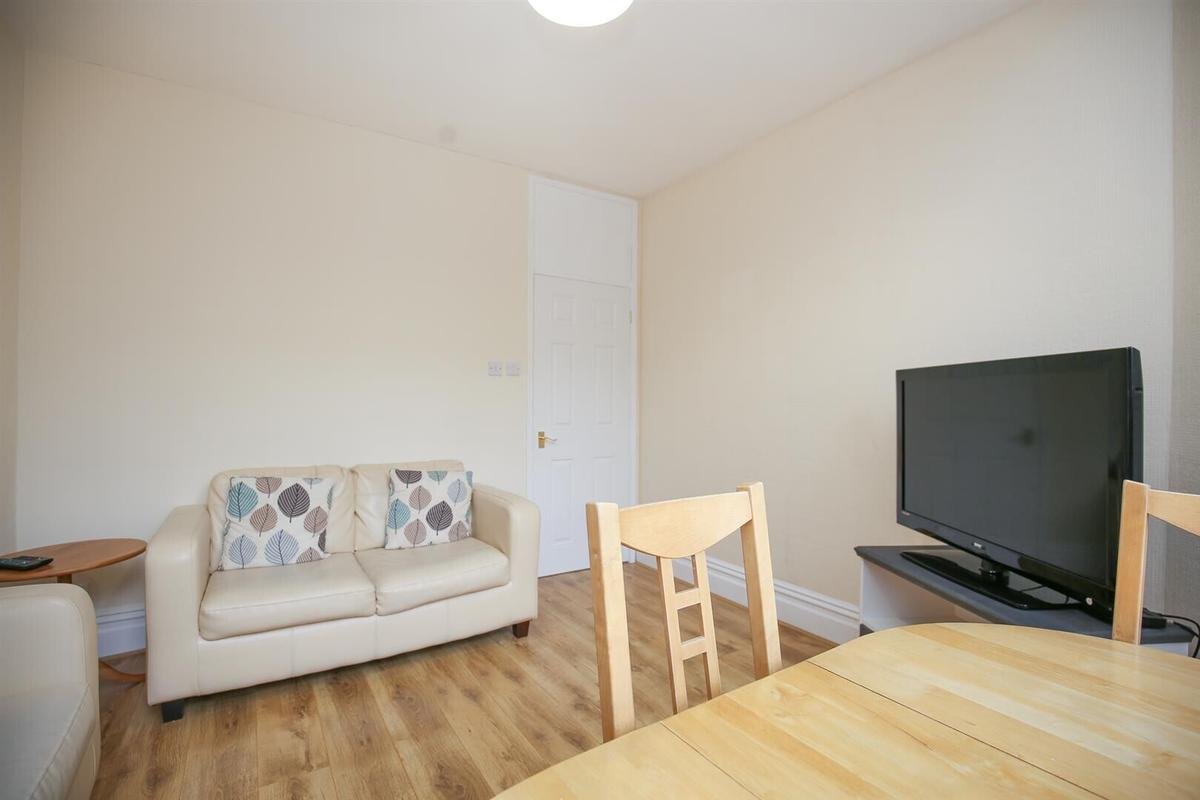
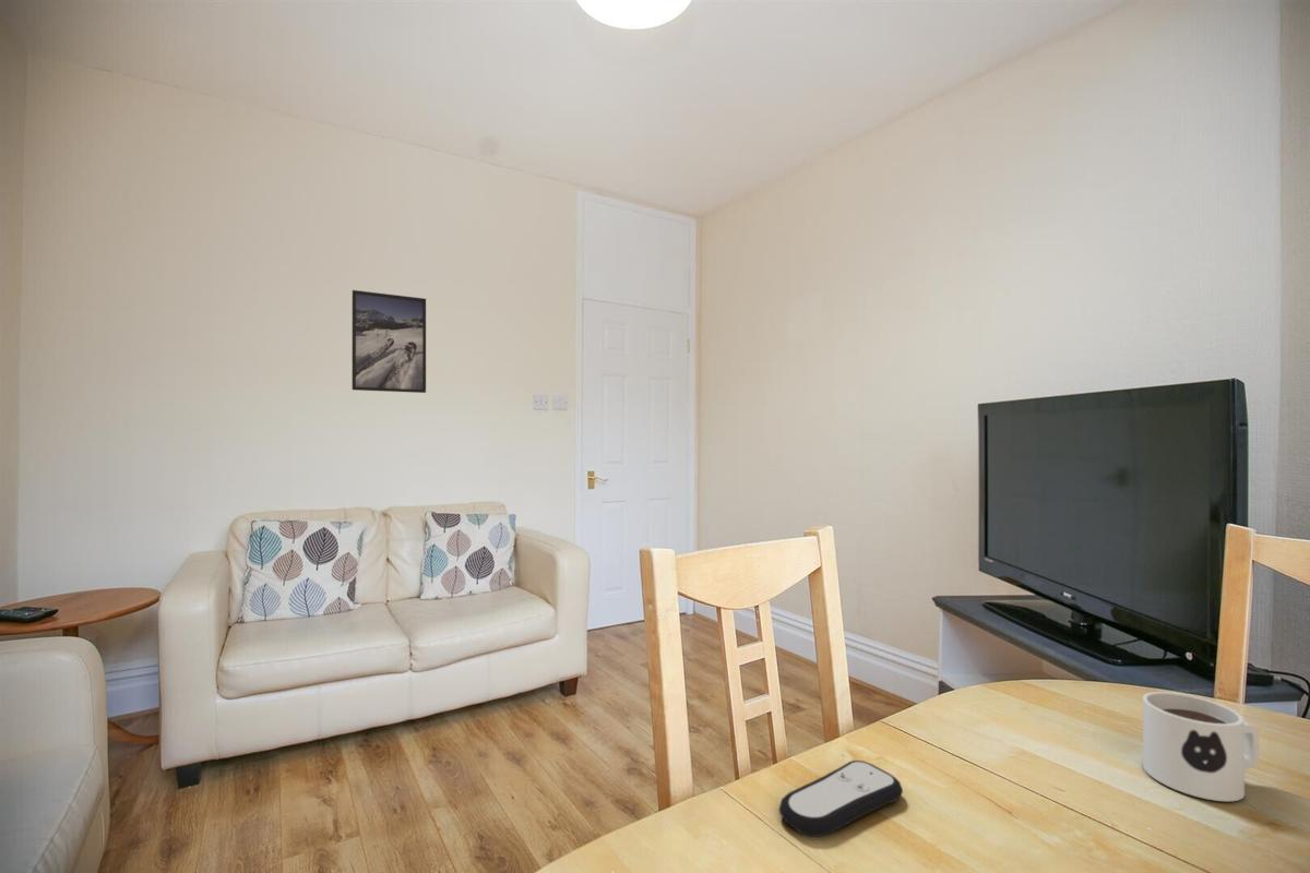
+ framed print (390, 343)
+ mug (1196, 741)
+ remote control (839, 796)
